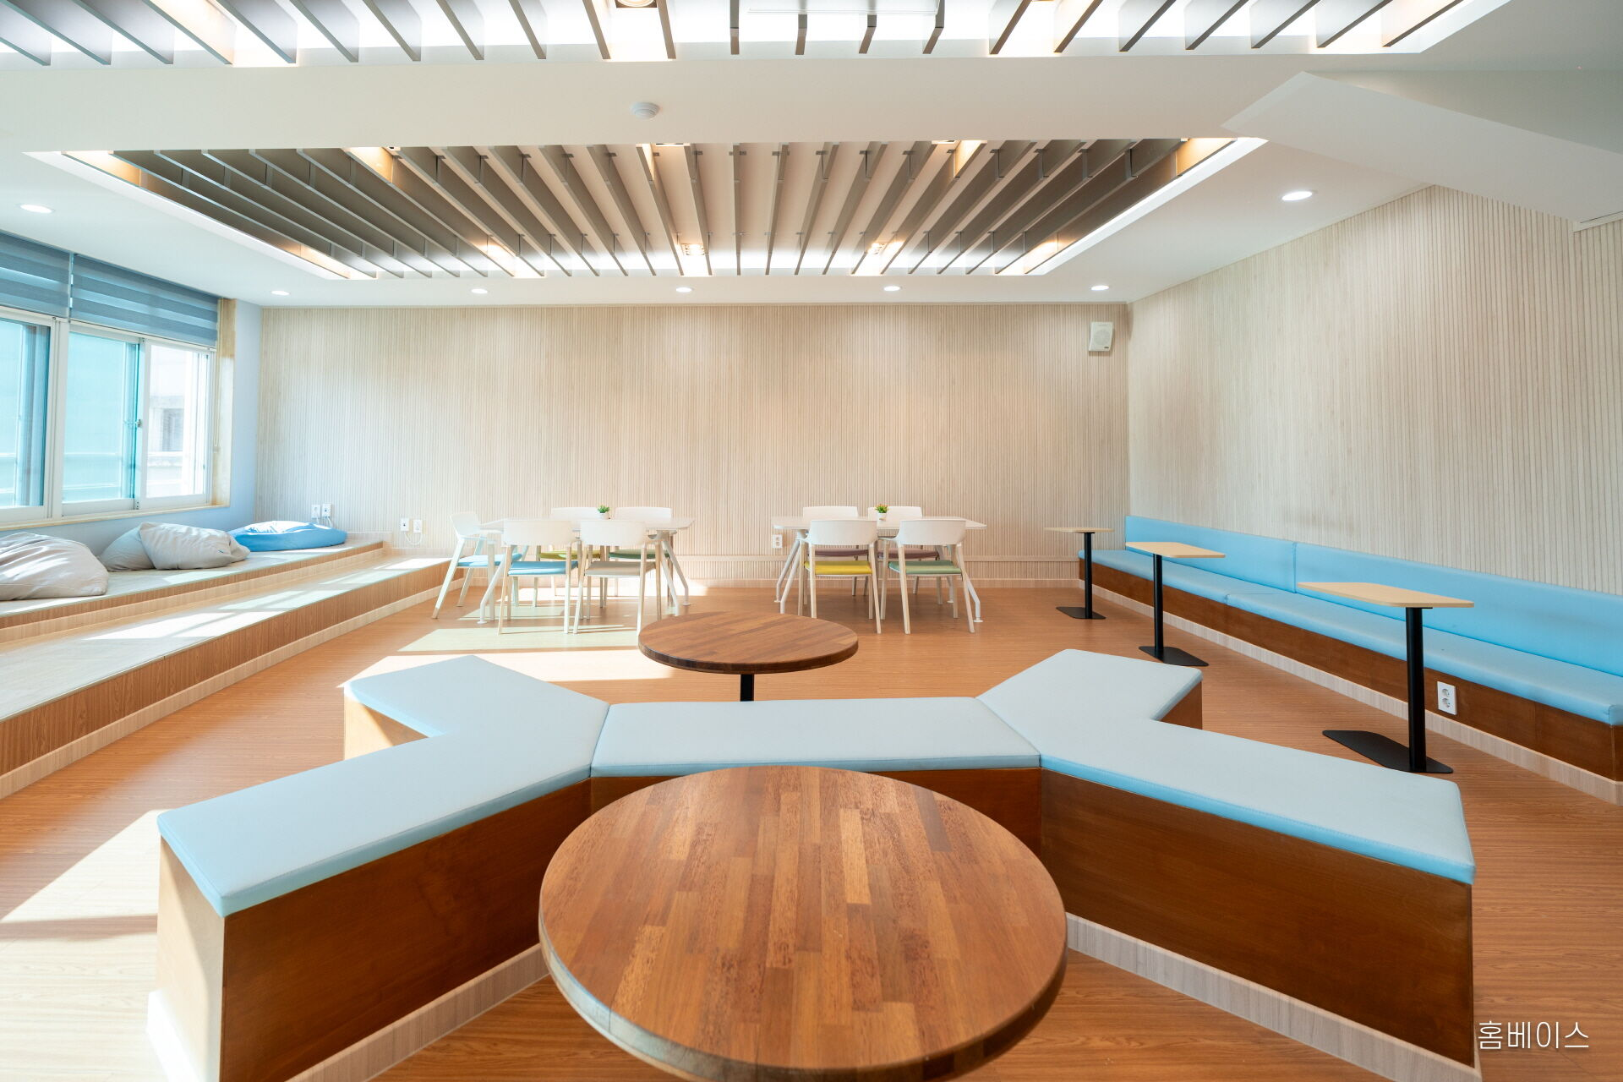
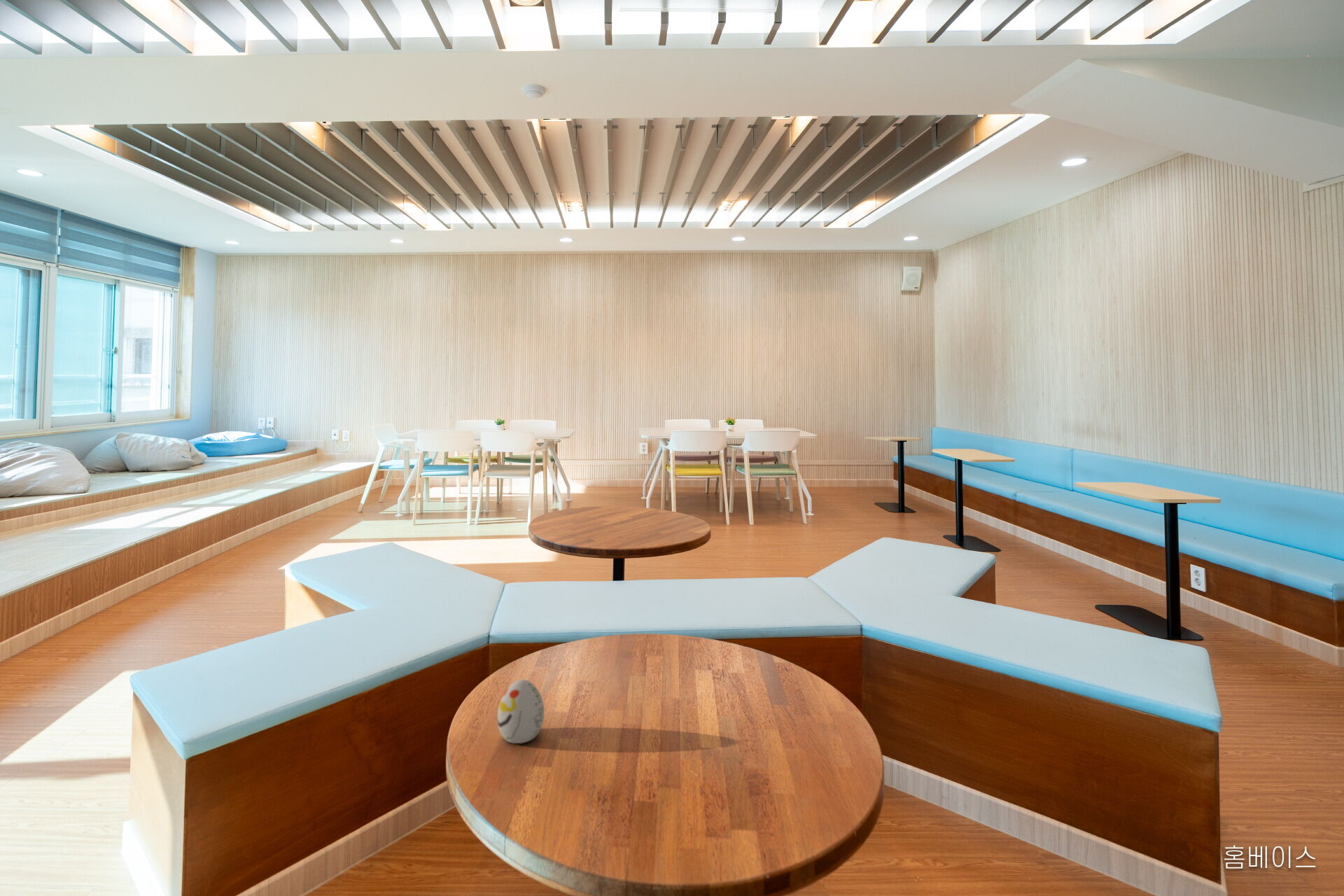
+ decorative egg (521, 708)
